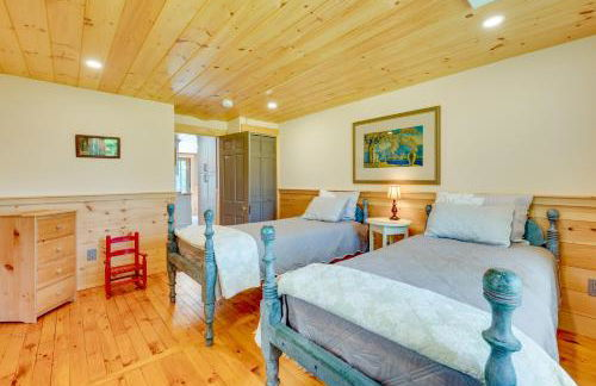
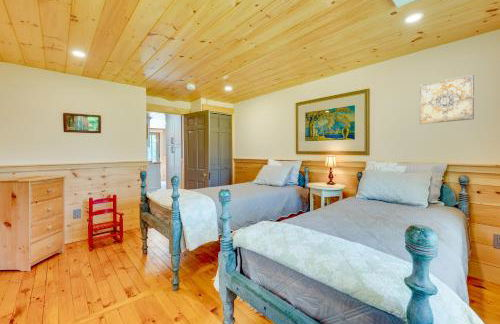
+ wall art (445, 101)
